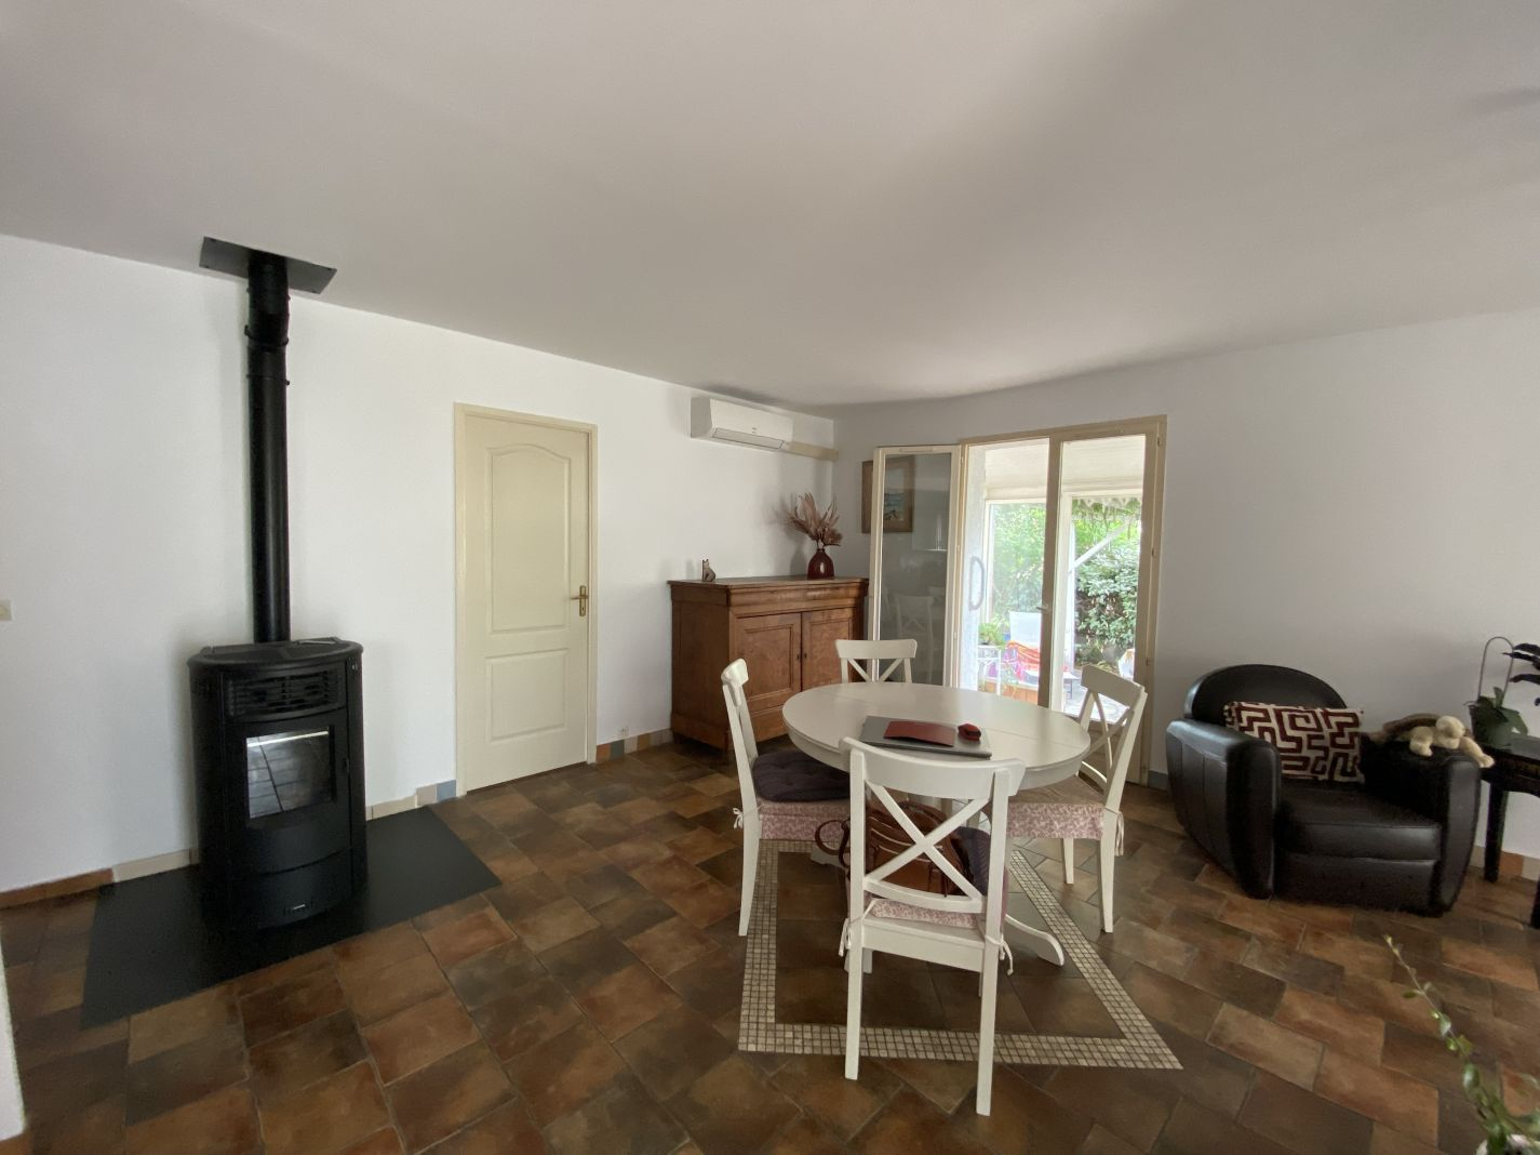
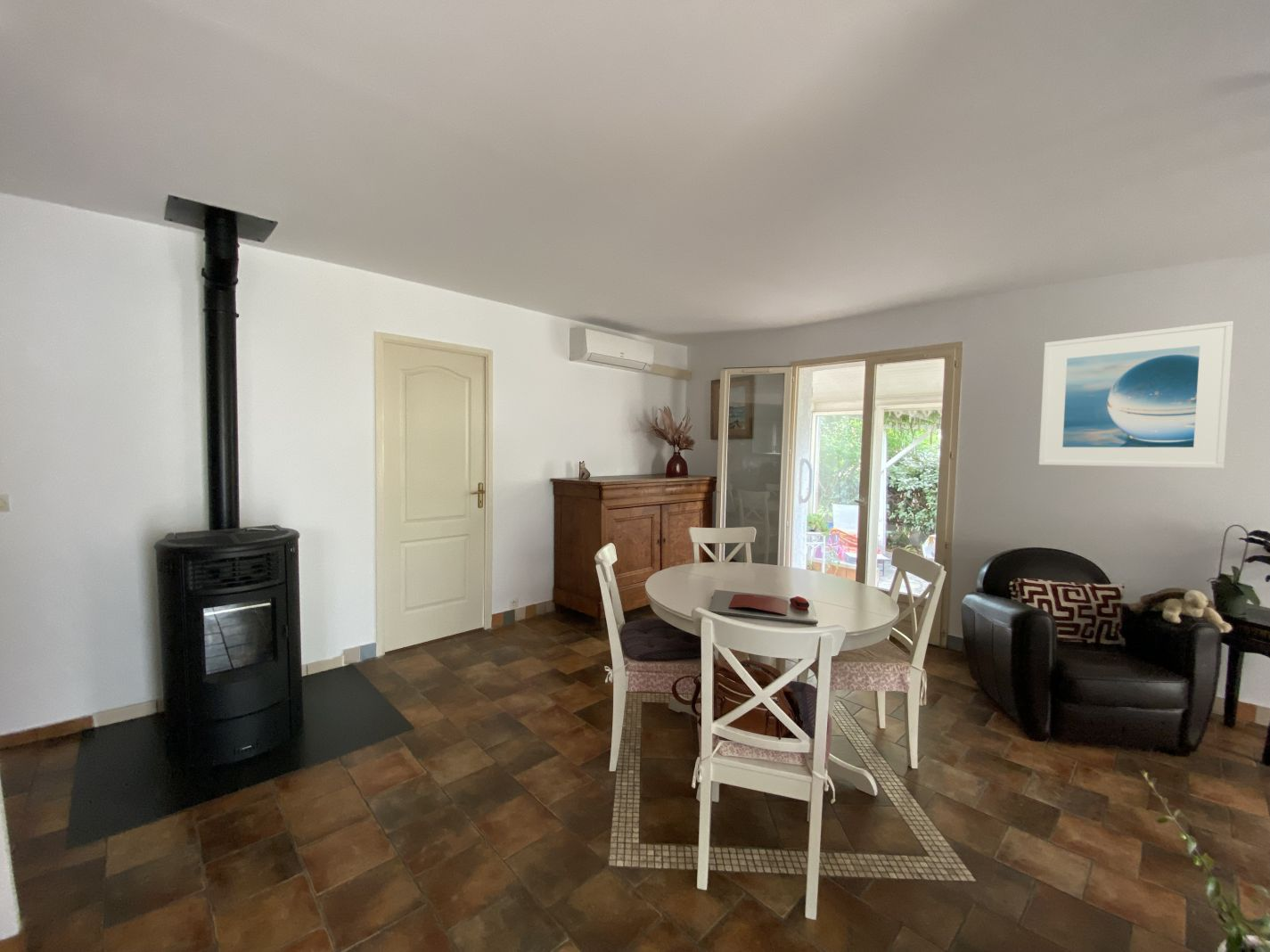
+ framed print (1126, 399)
